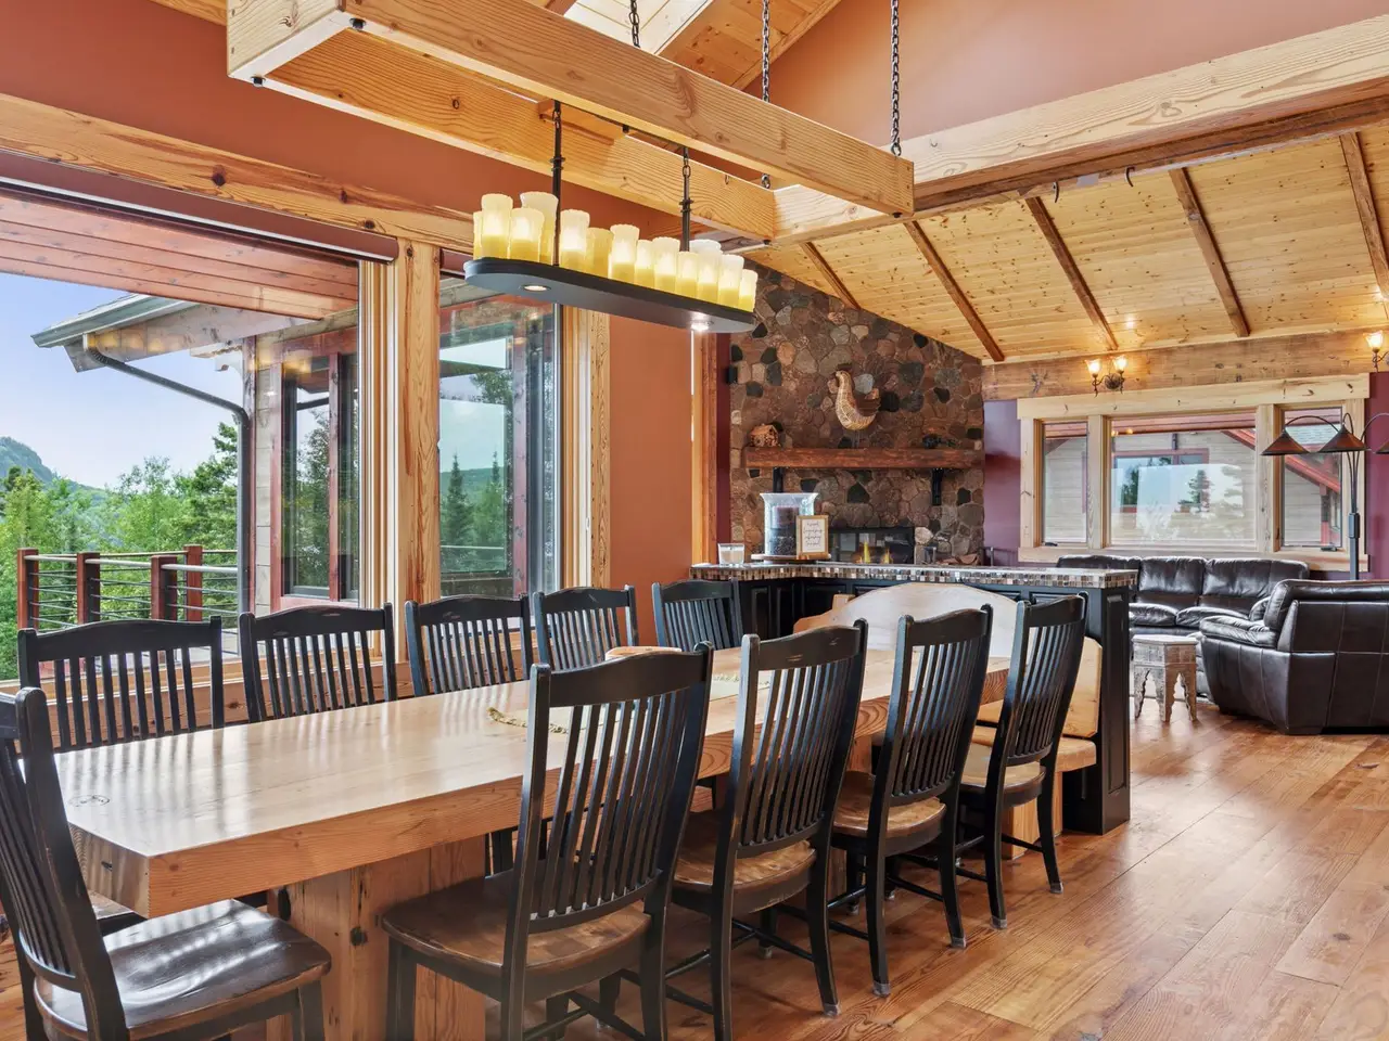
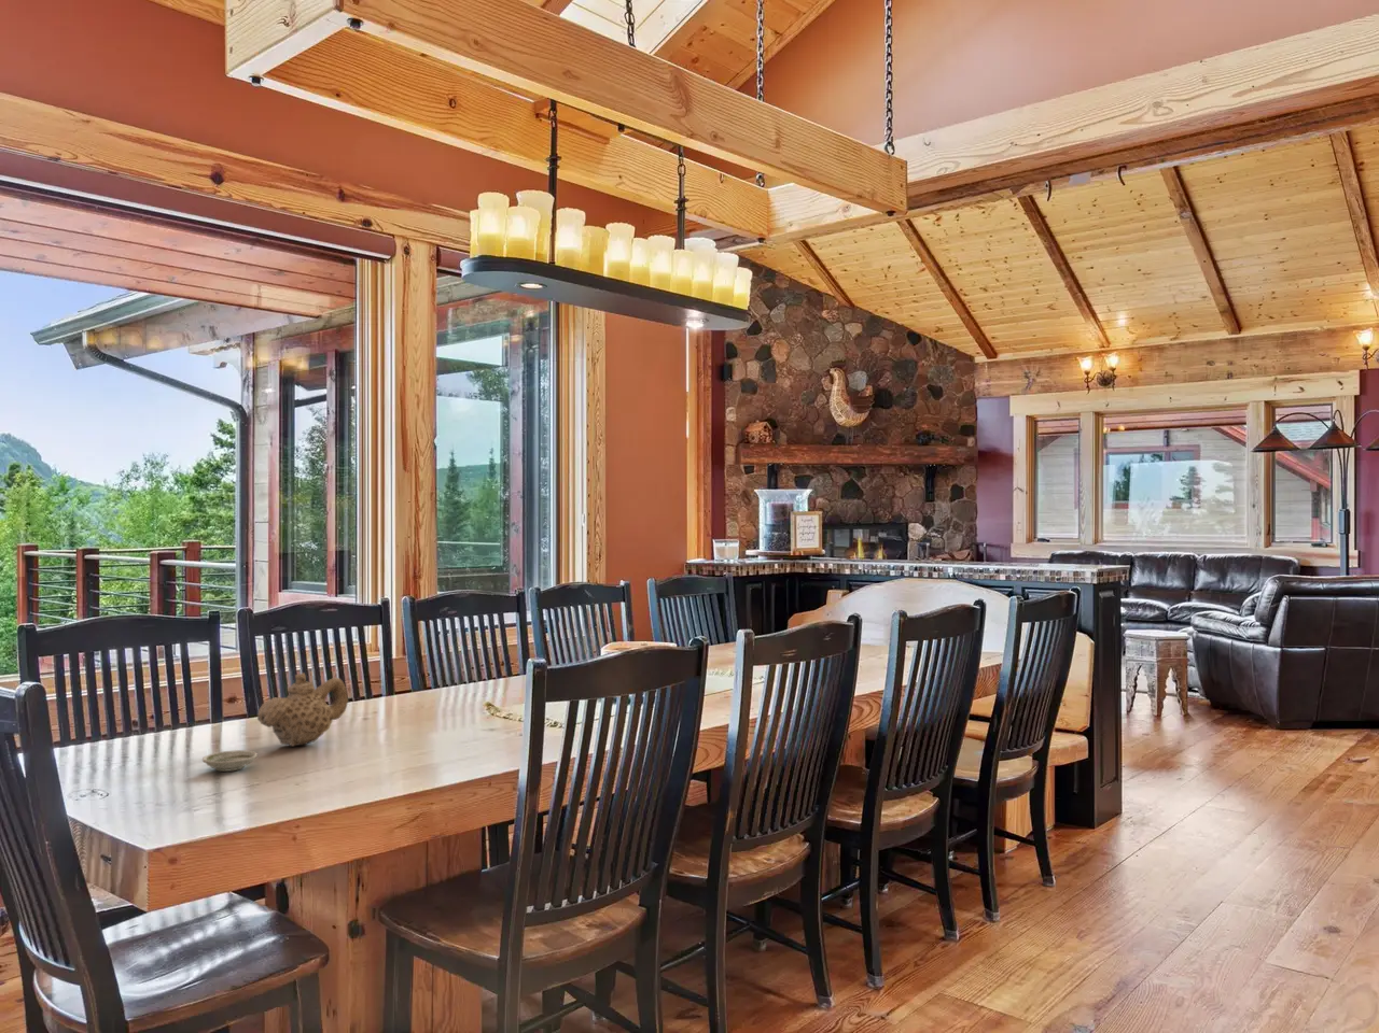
+ teapot (303, 709)
+ saucer (229, 762)
